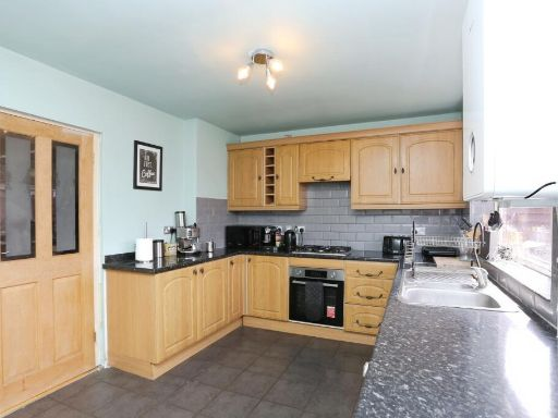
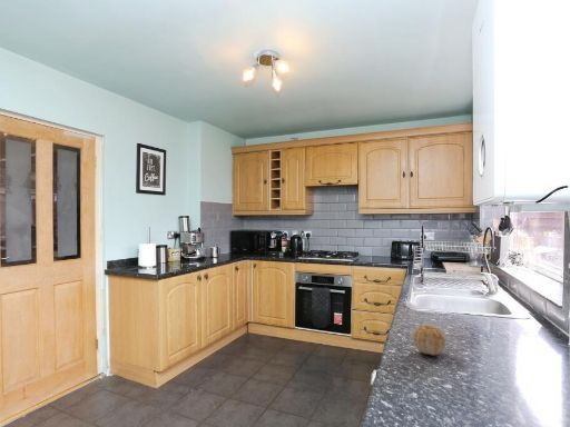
+ fruit (429, 339)
